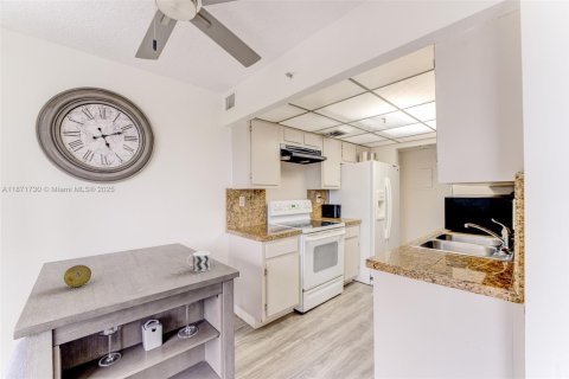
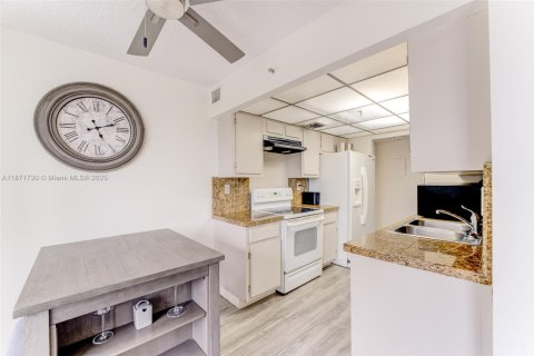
- cup (198, 261)
- fruit (77, 275)
